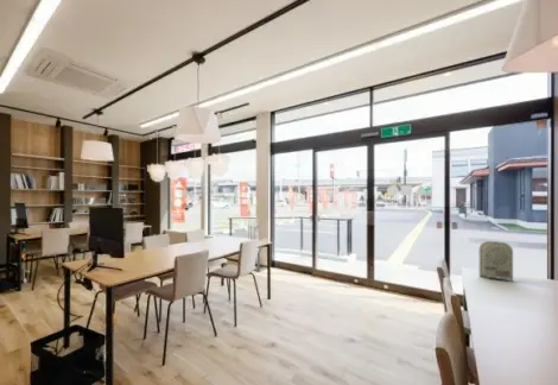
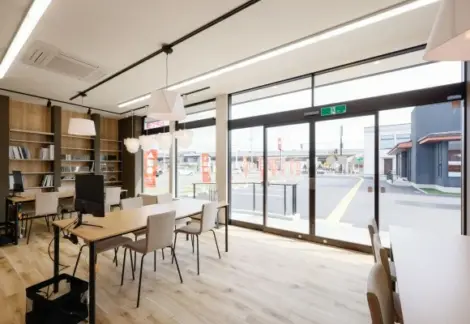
- radio receiver (496, 260)
